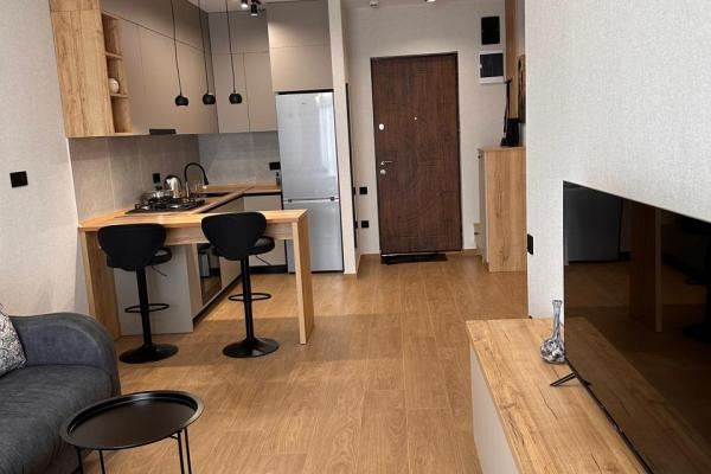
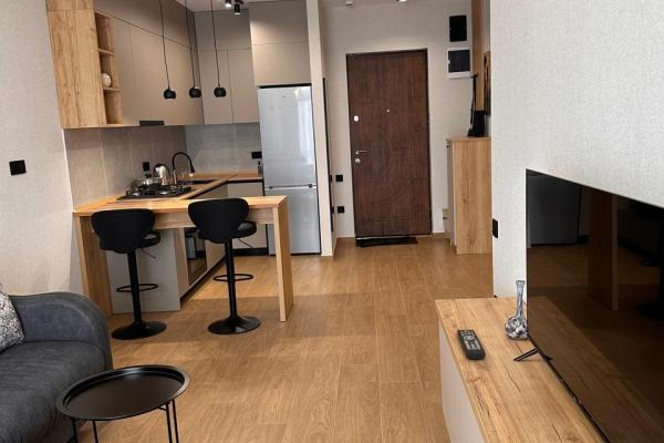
+ remote control (470, 343)
